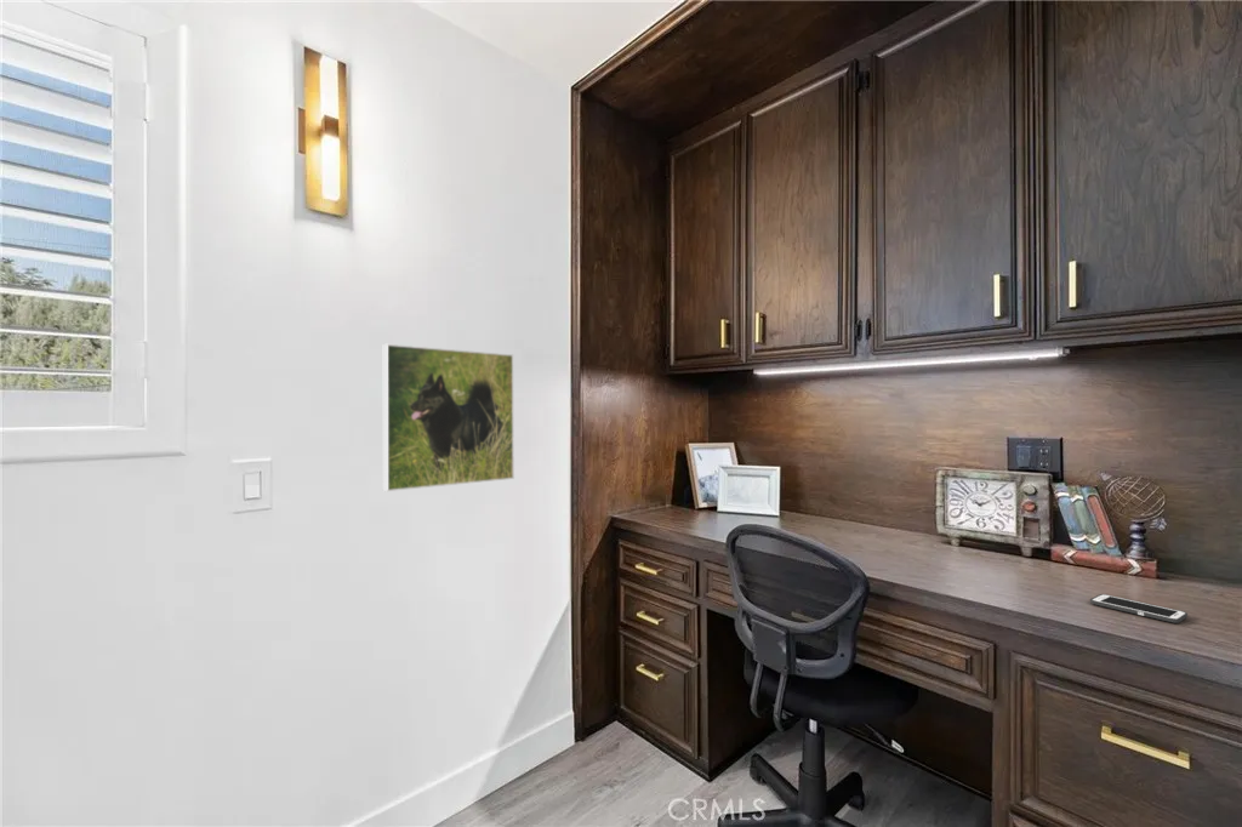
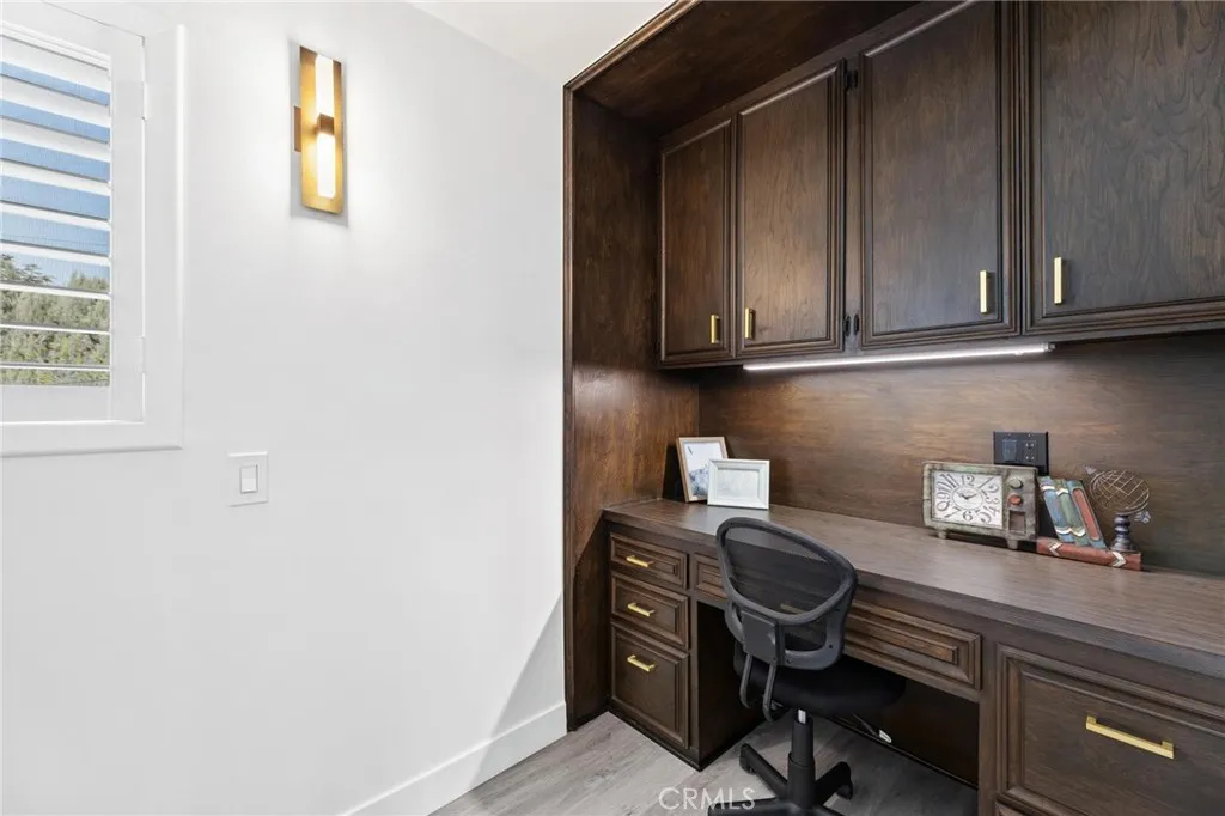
- cell phone (1136, 608)
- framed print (452, 417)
